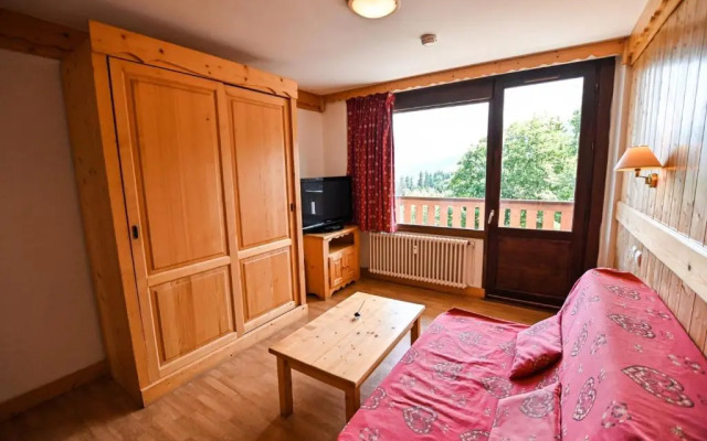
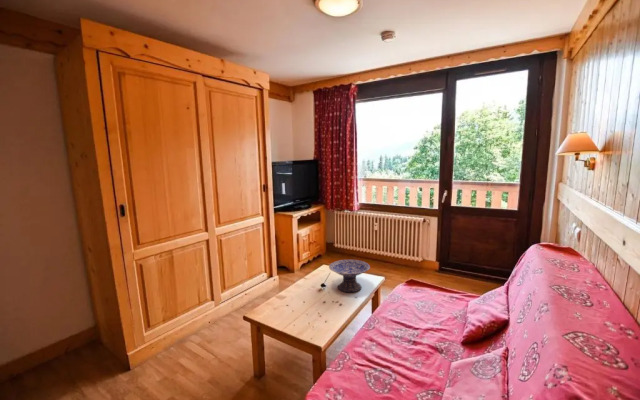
+ decorative bowl (349, 276)
